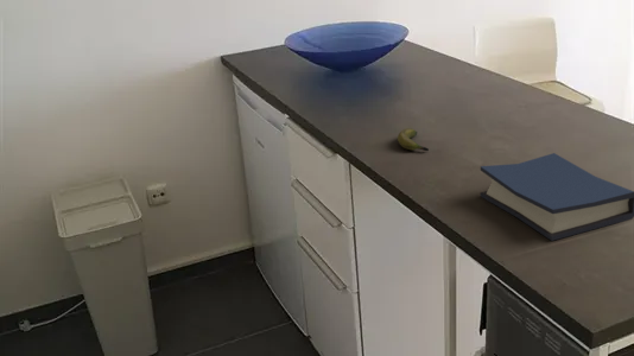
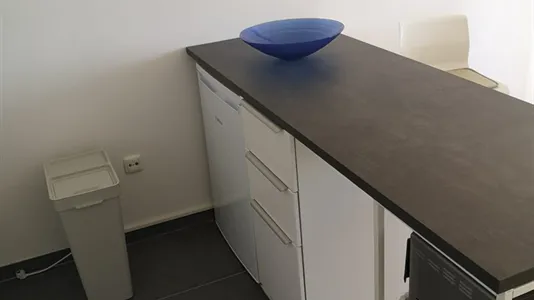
- hardback book (556, 190)
- banana (412, 136)
